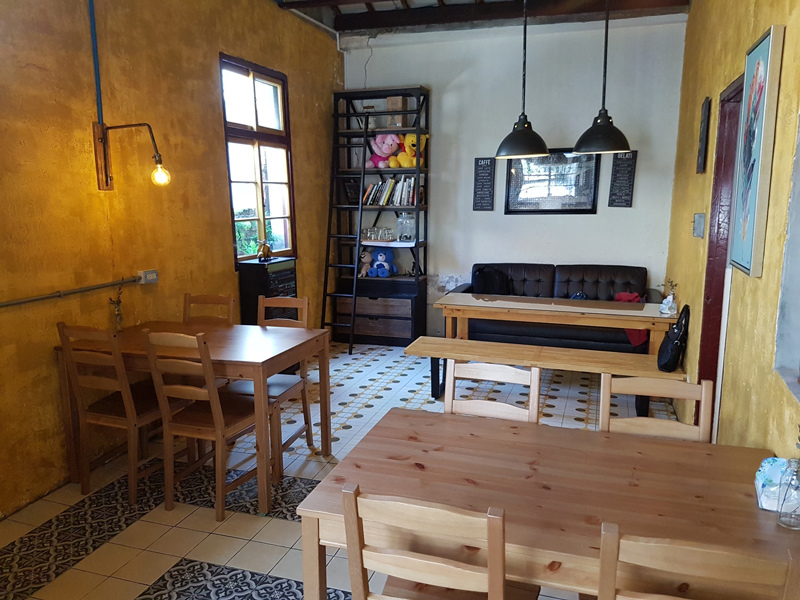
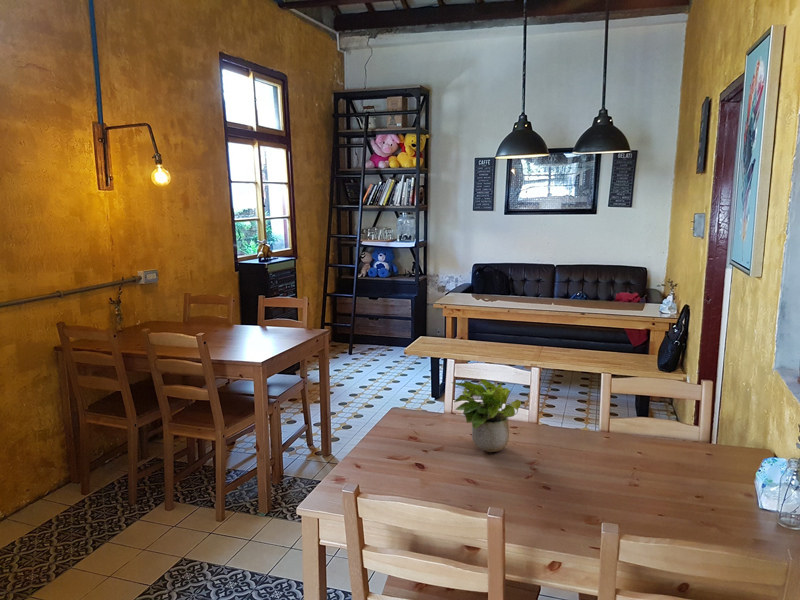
+ potted plant (485, 412)
